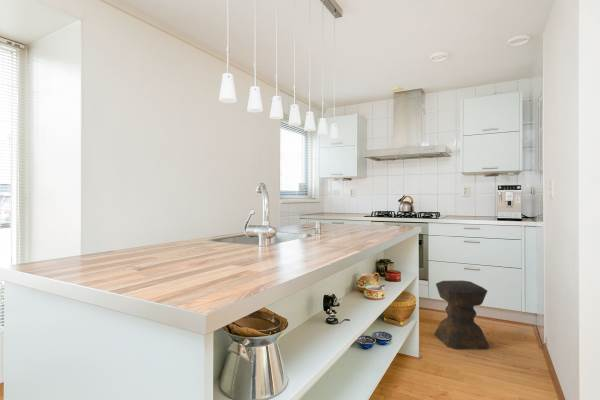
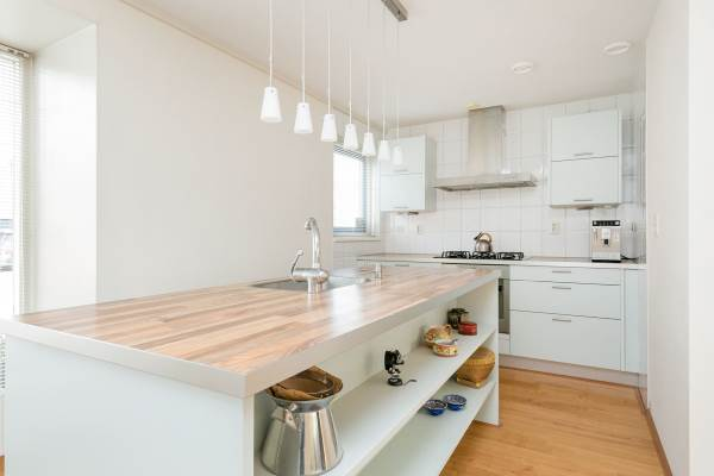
- stool (460, 312)
